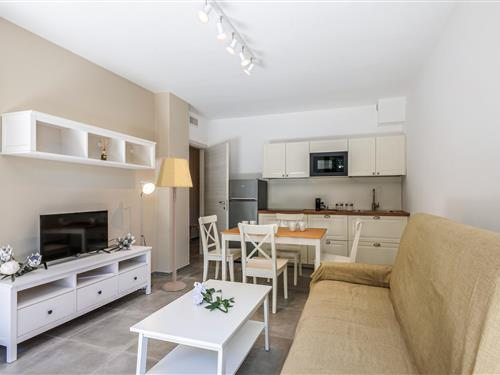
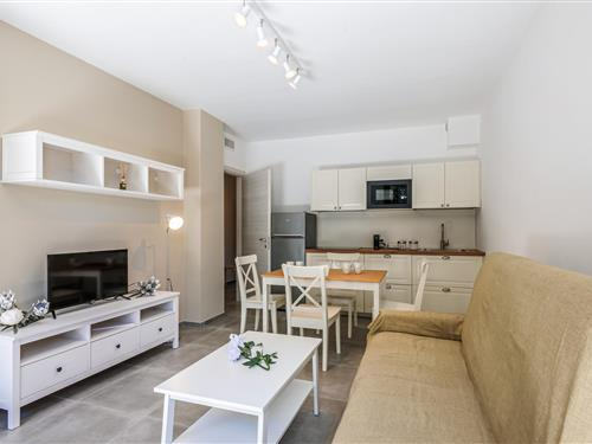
- lamp (174, 223)
